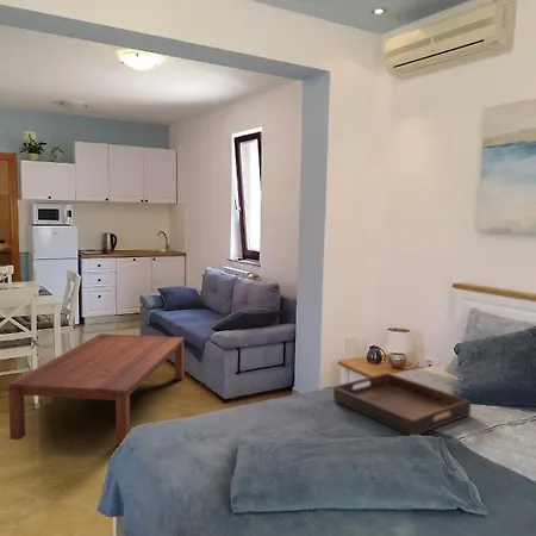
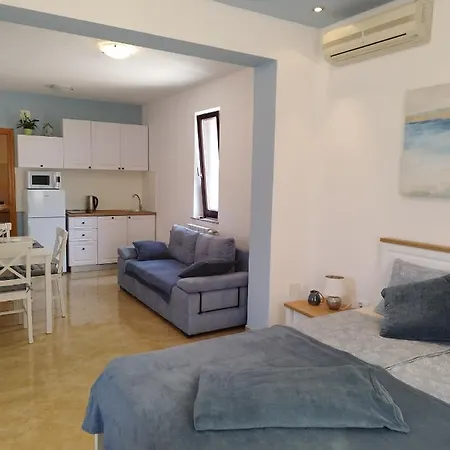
- coffee table (111, 380)
- serving tray (398, 400)
